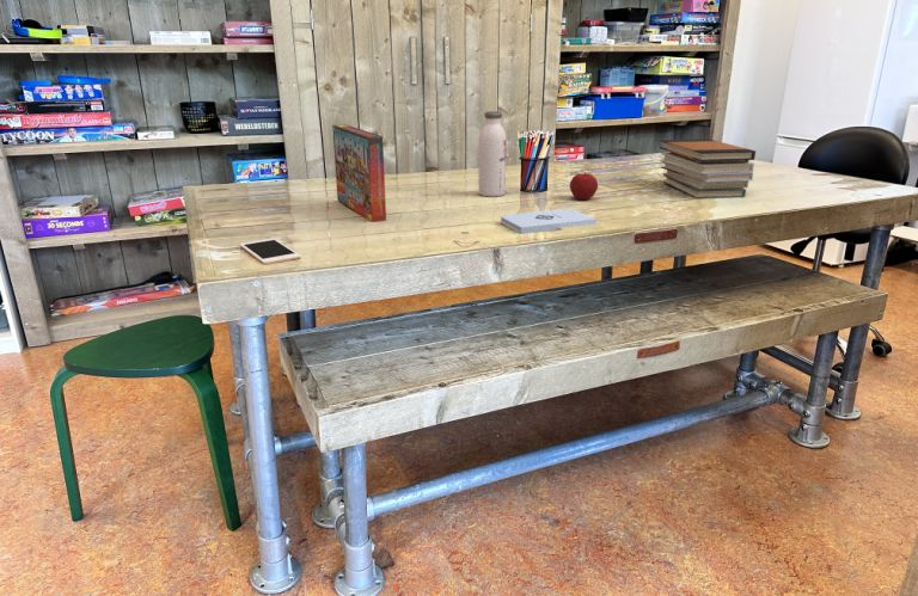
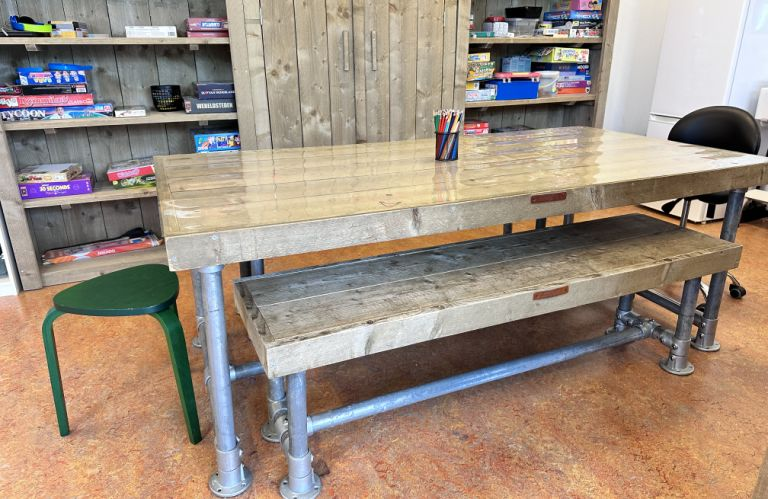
- book stack (703, 167)
- cell phone (269, 250)
- notepad (546, 220)
- apple (583, 185)
- water bottle (492, 153)
- game compilation box (357, 171)
